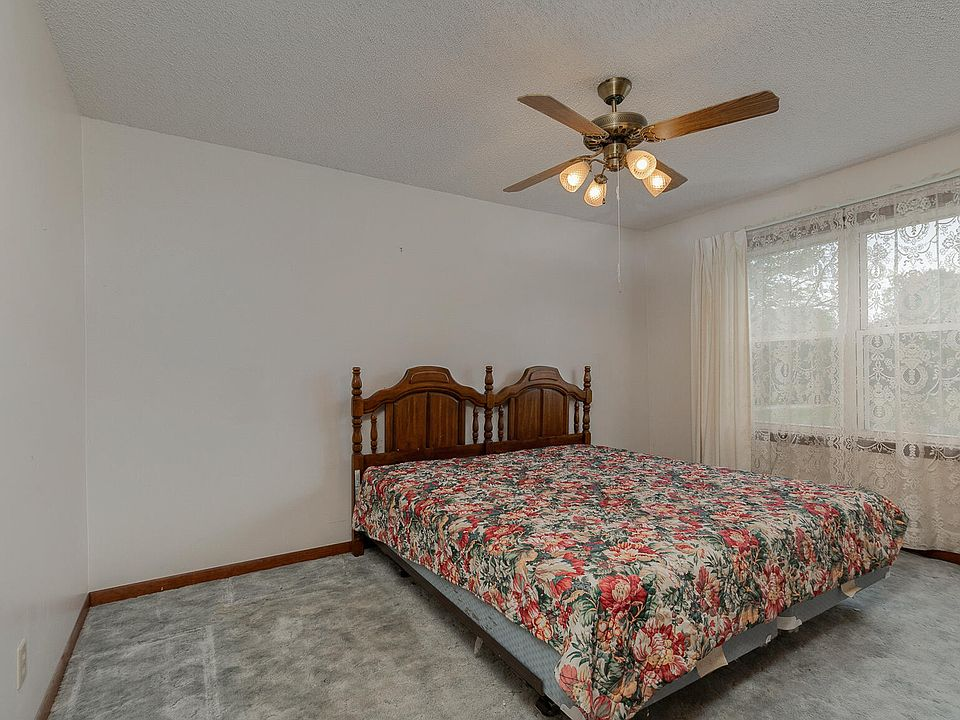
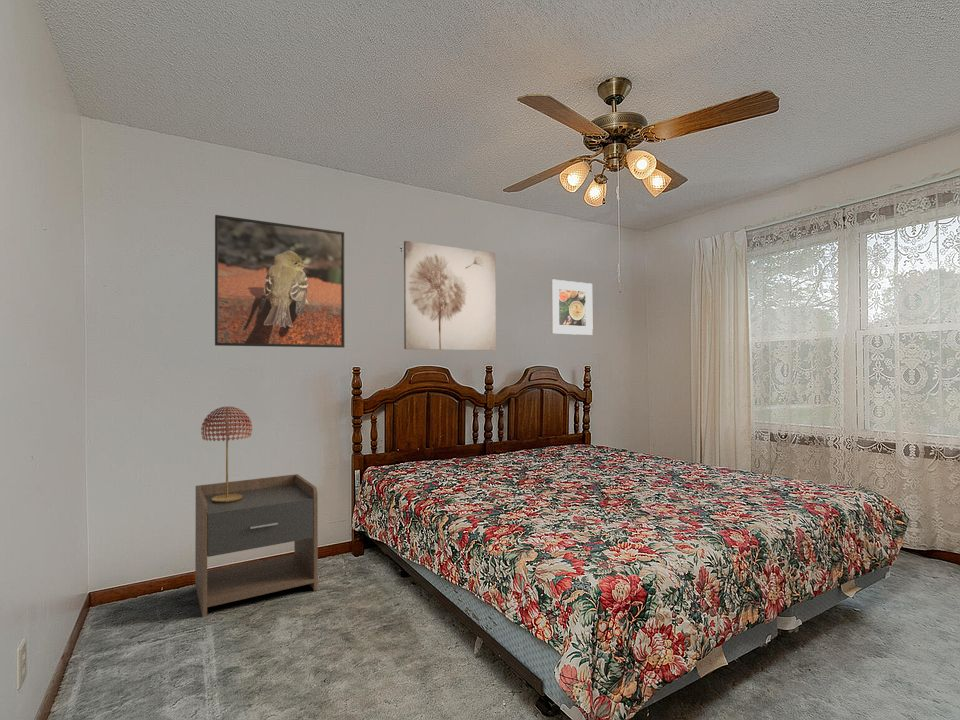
+ nightstand (256, 537)
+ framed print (572, 308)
+ wall art (452, 298)
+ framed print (283, 285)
+ table lamp (227, 452)
